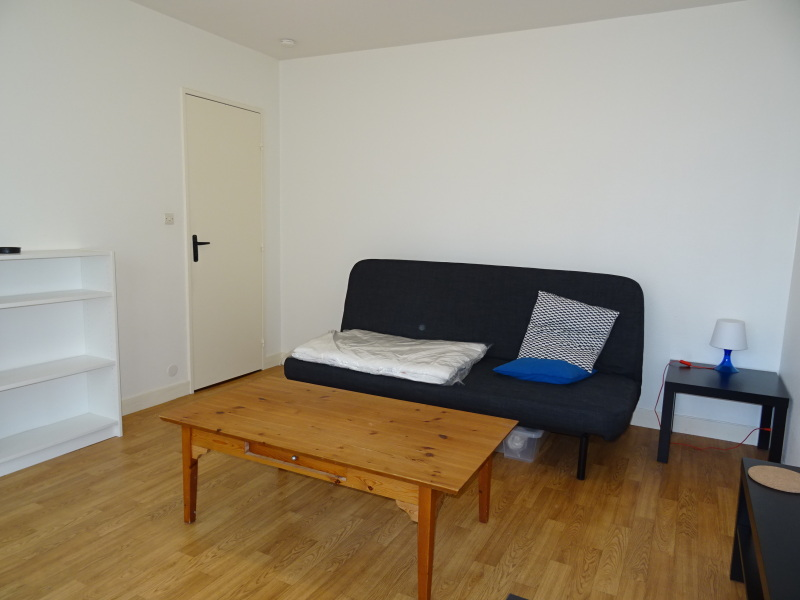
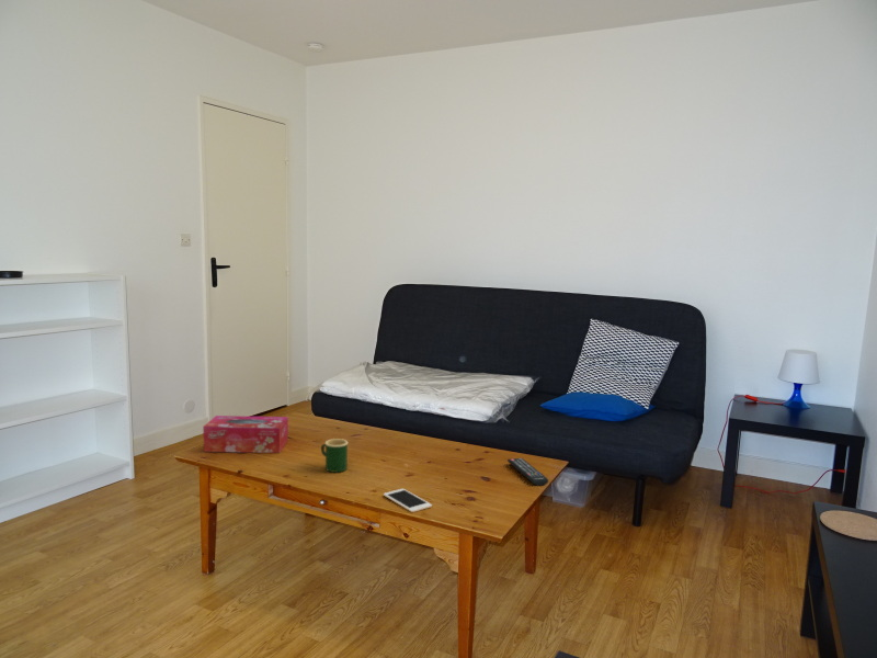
+ mug (332, 454)
+ tissue box (247, 433)
+ remote control (526, 470)
+ cell phone (407, 499)
